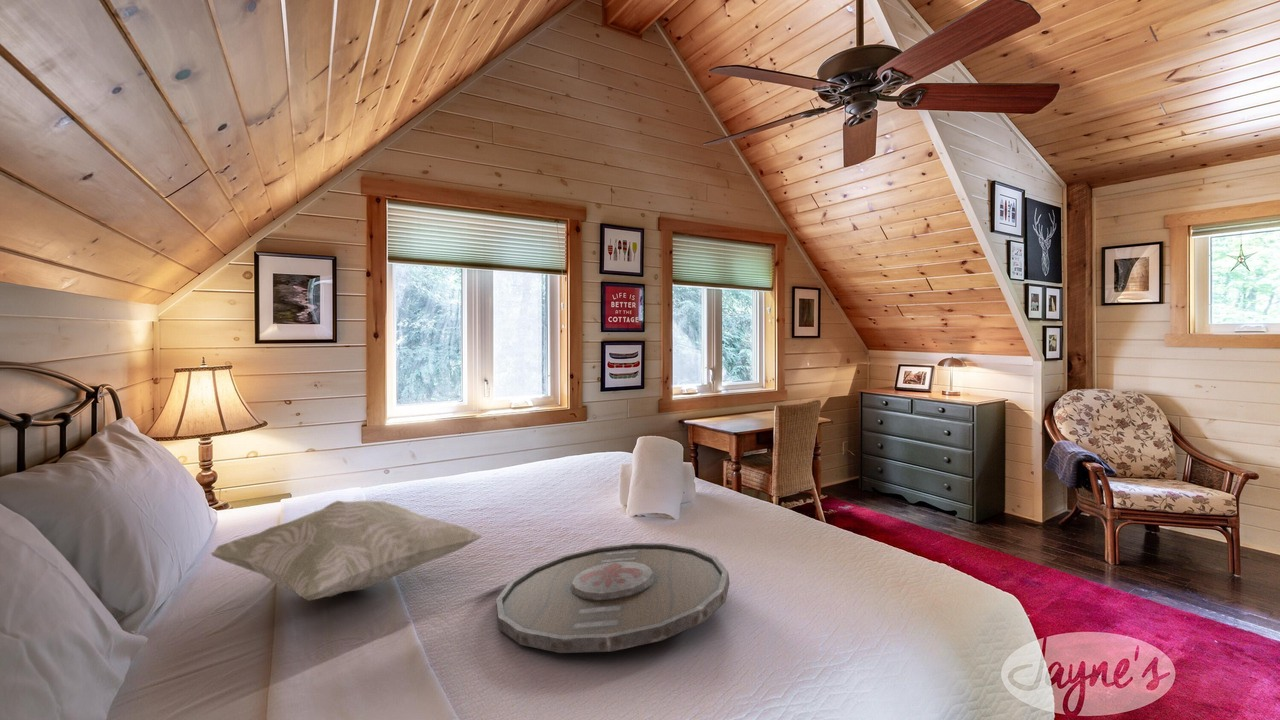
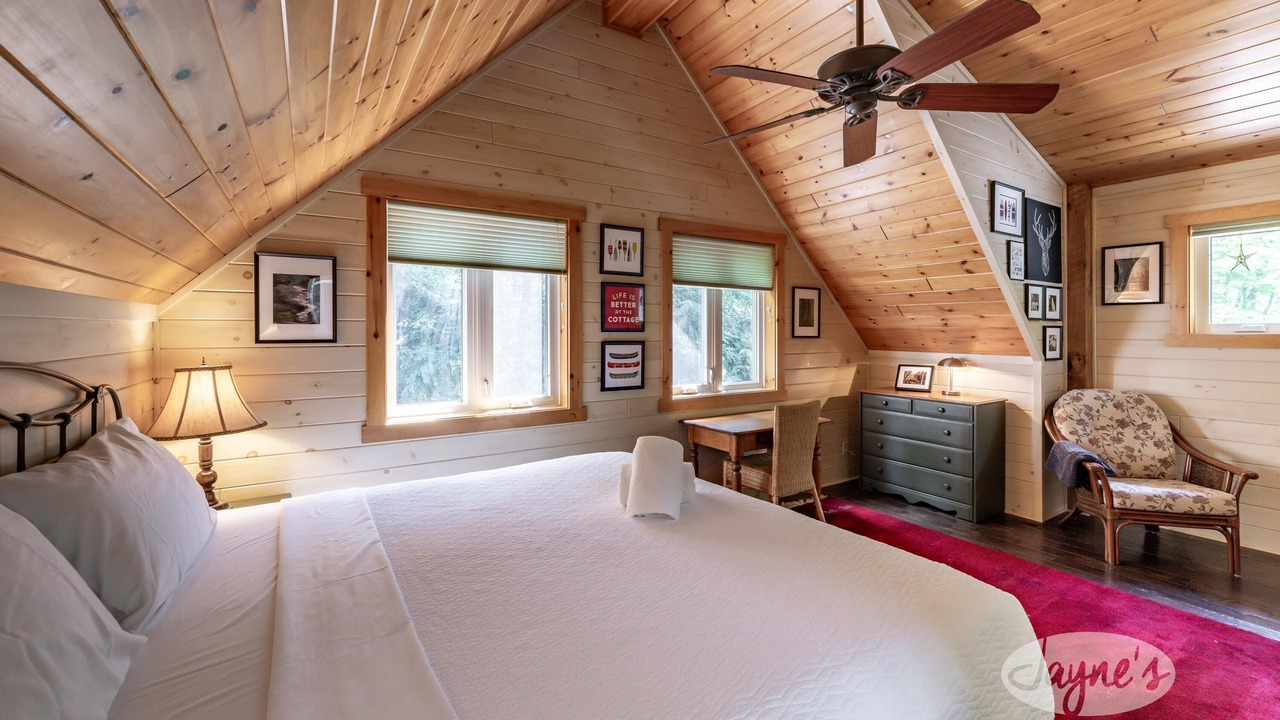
- decorative pillow (353, 544)
- serving tray (614, 587)
